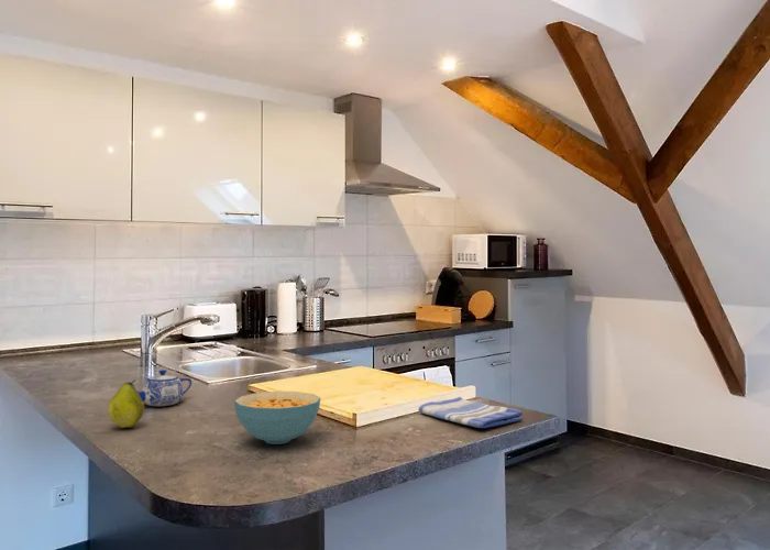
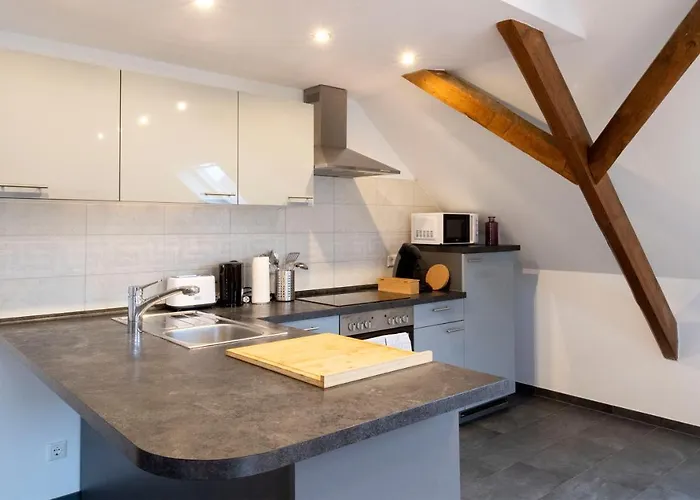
- fruit (125, 404)
- dish towel (469, 411)
- cereal bowl (277, 419)
- teapot (158, 387)
